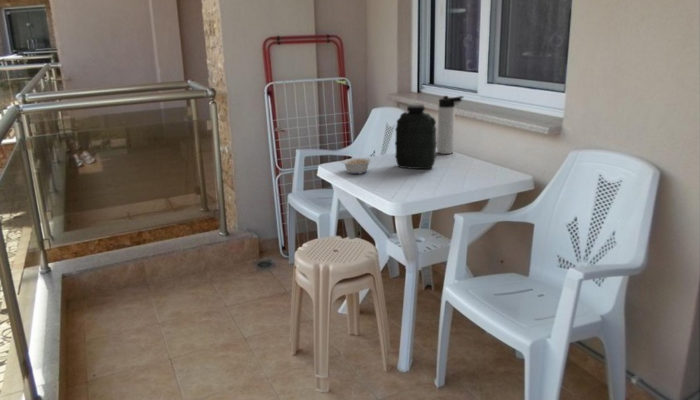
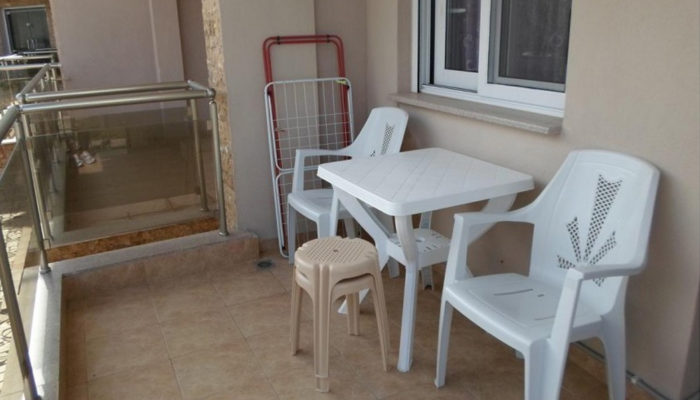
- thermos bottle (450, 124)
- legume (356, 165)
- water jug (415, 136)
